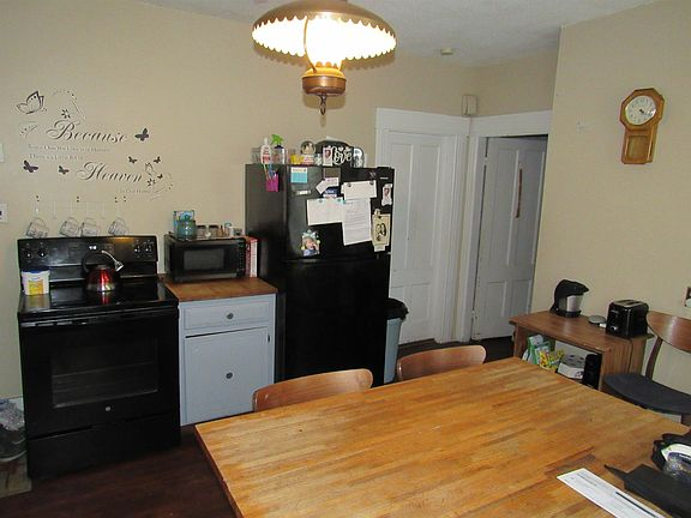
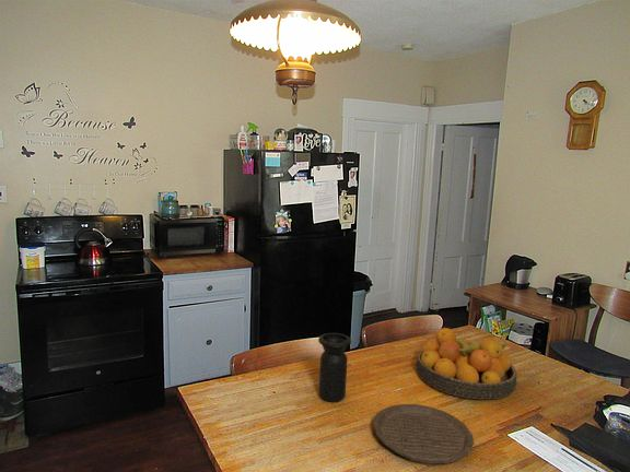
+ plate (421, 432)
+ vase (332, 367)
+ fruit bowl (466, 356)
